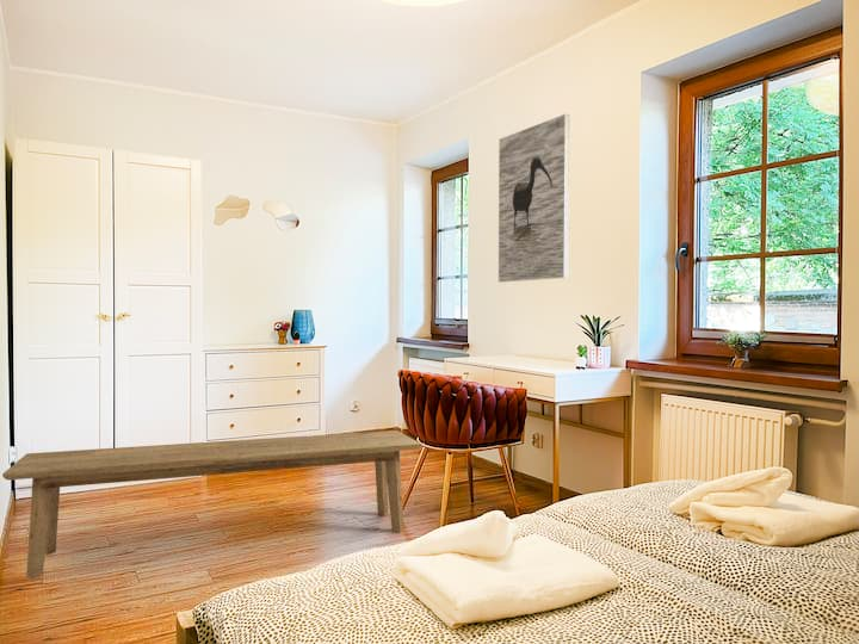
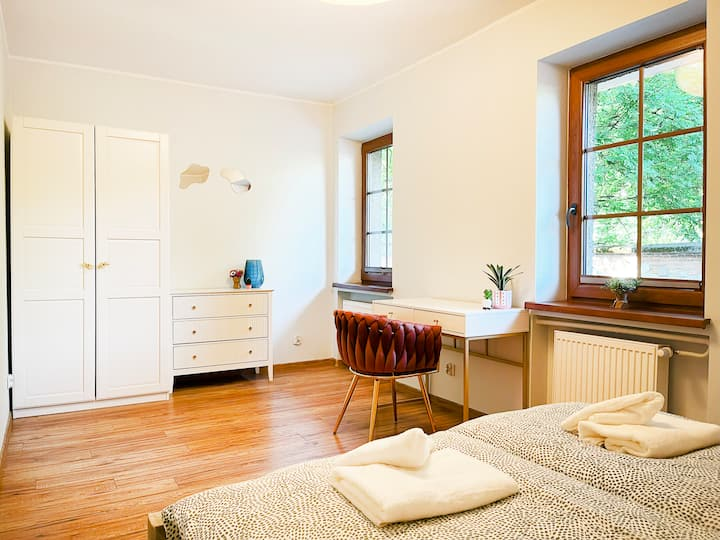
- bench (231, 472)
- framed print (531, 204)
